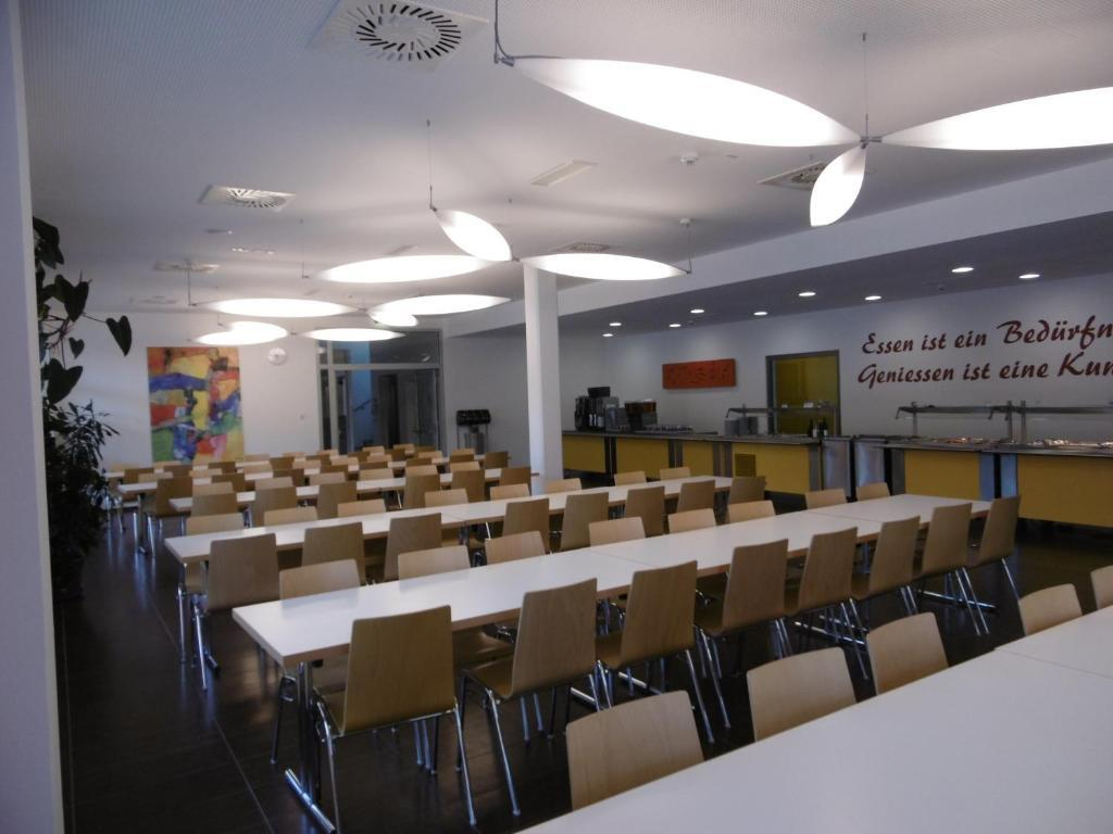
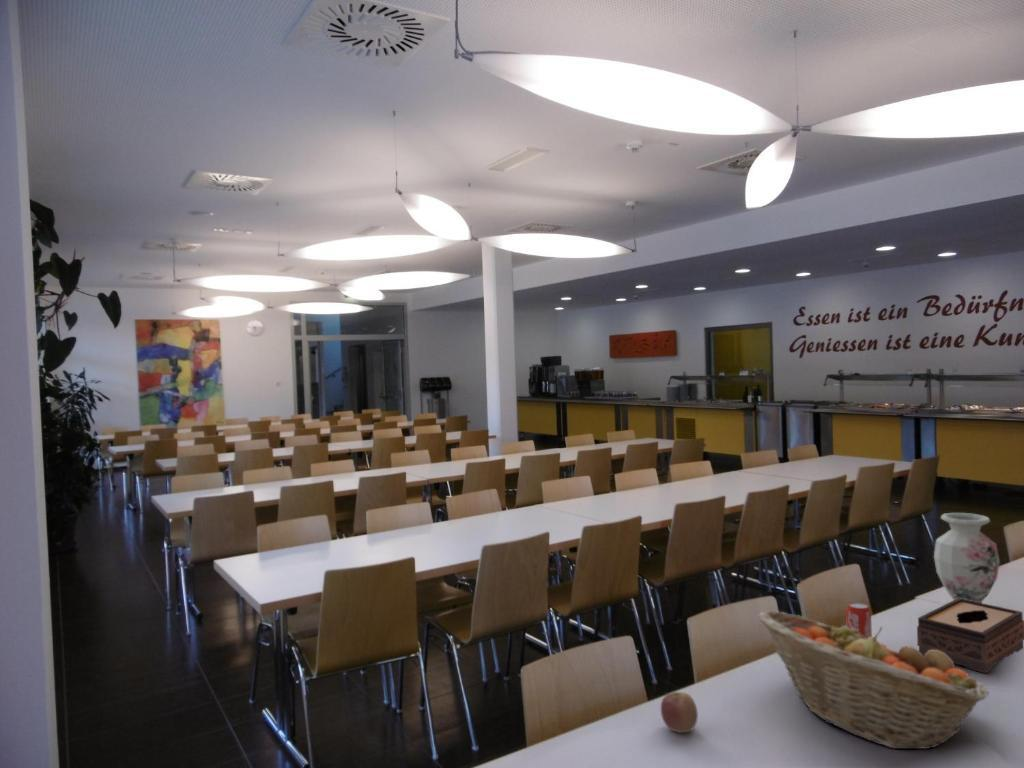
+ beverage can (858, 626)
+ fruit basket (863, 666)
+ tissue box (970, 633)
+ vase (966, 564)
+ apple (678, 710)
